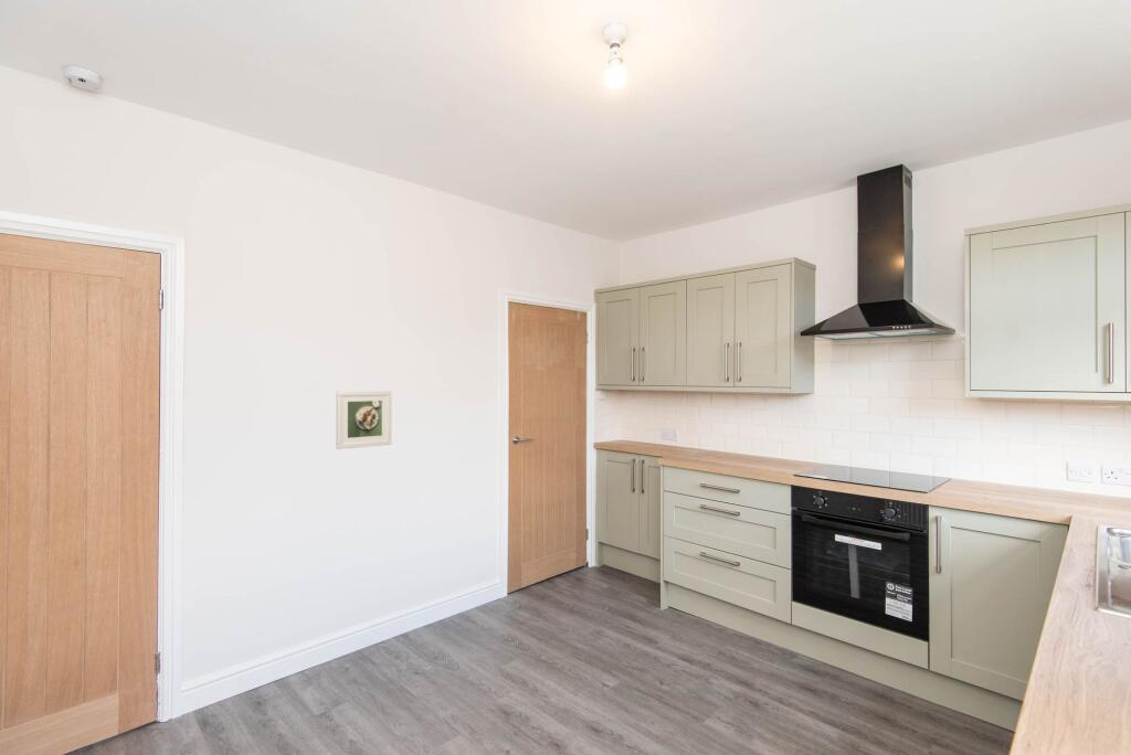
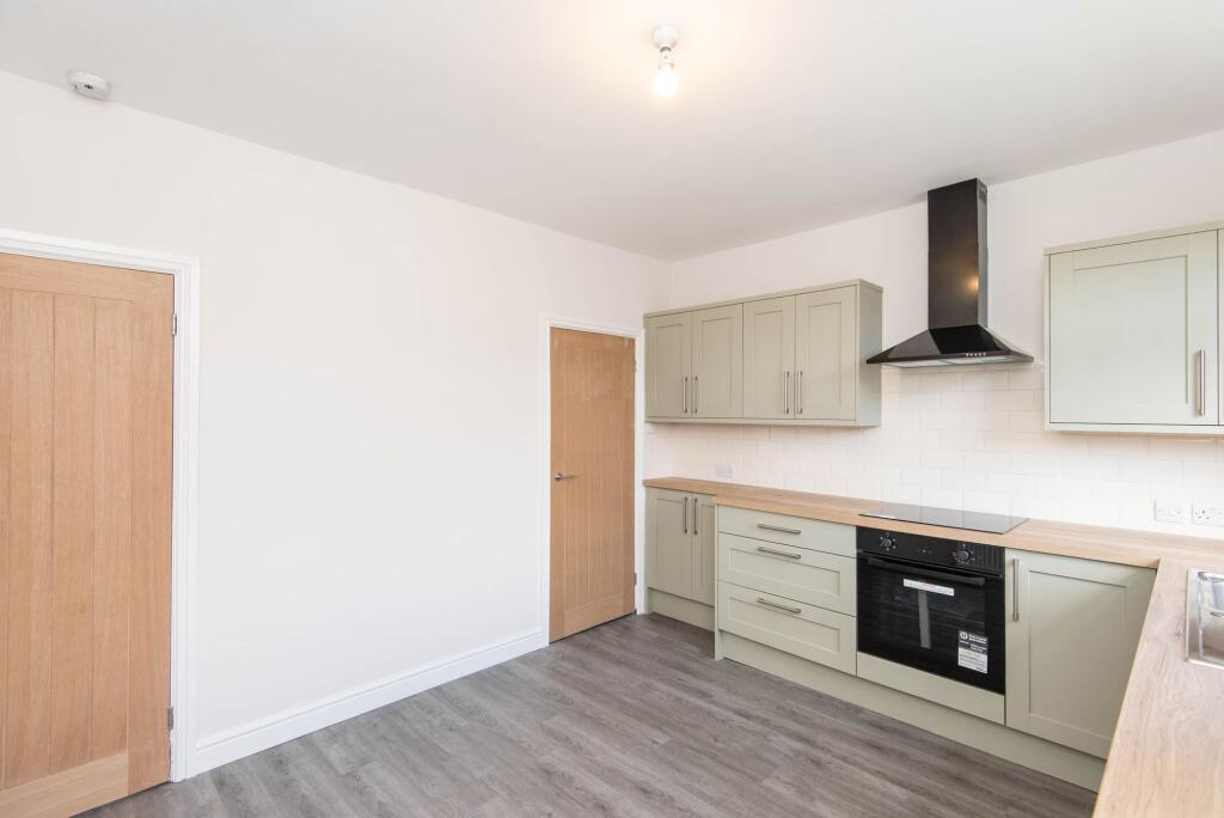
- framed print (364, 418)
